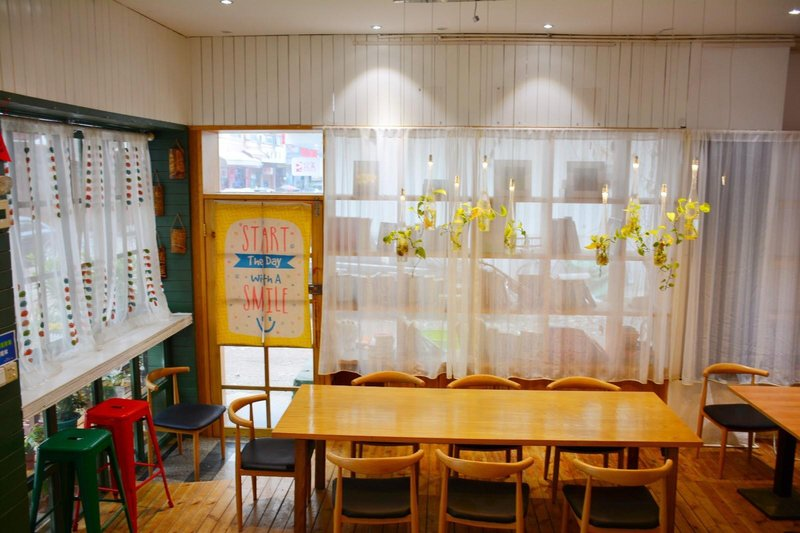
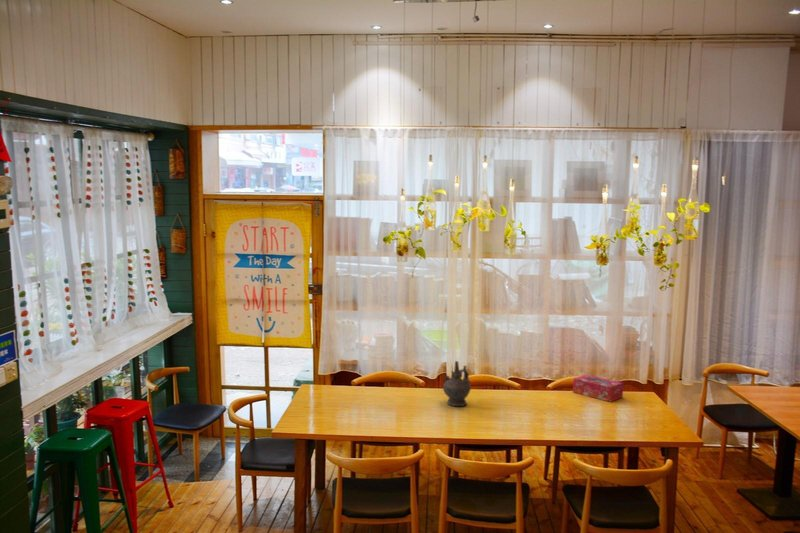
+ tissue box (597, 387)
+ ceremonial vessel (457, 382)
